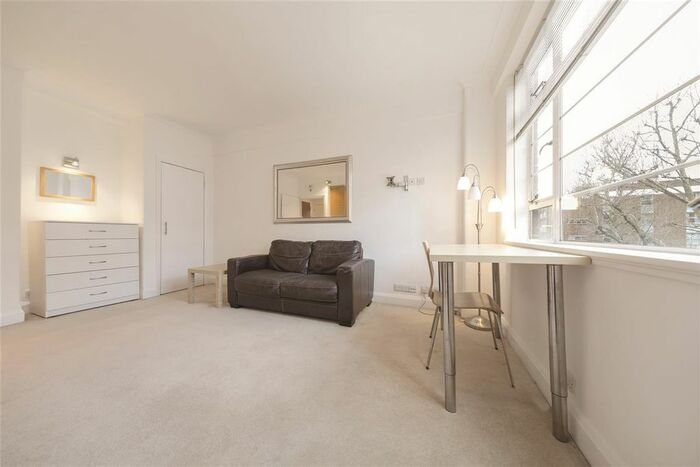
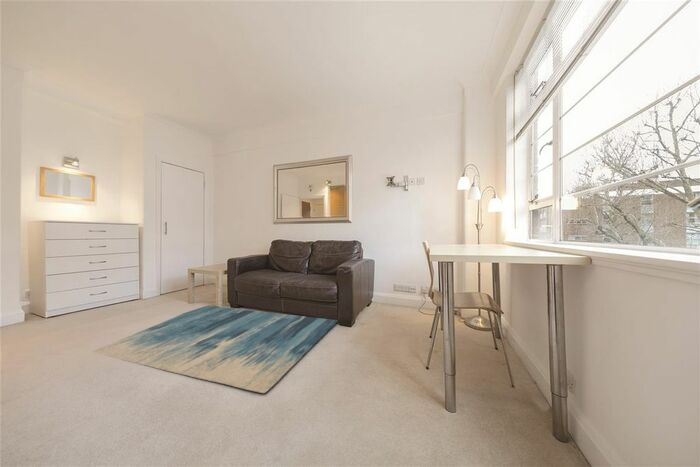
+ rug (225, 332)
